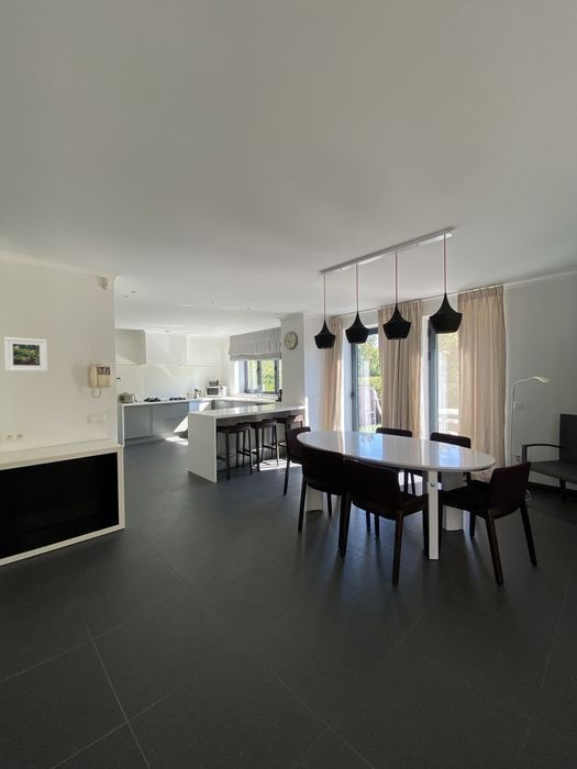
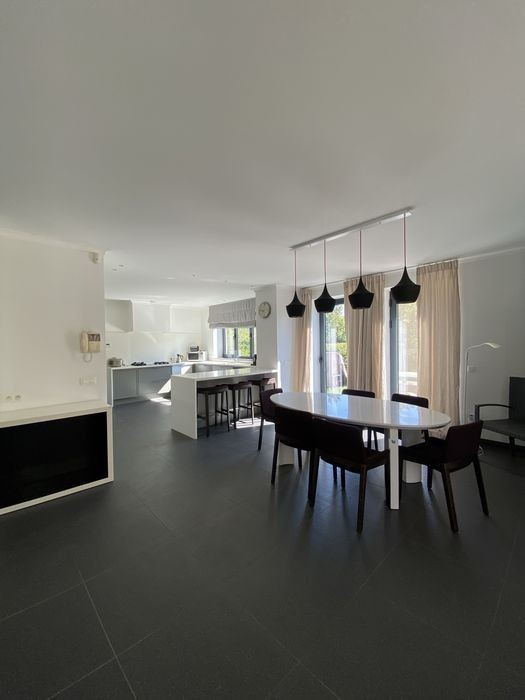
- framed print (26, 355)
